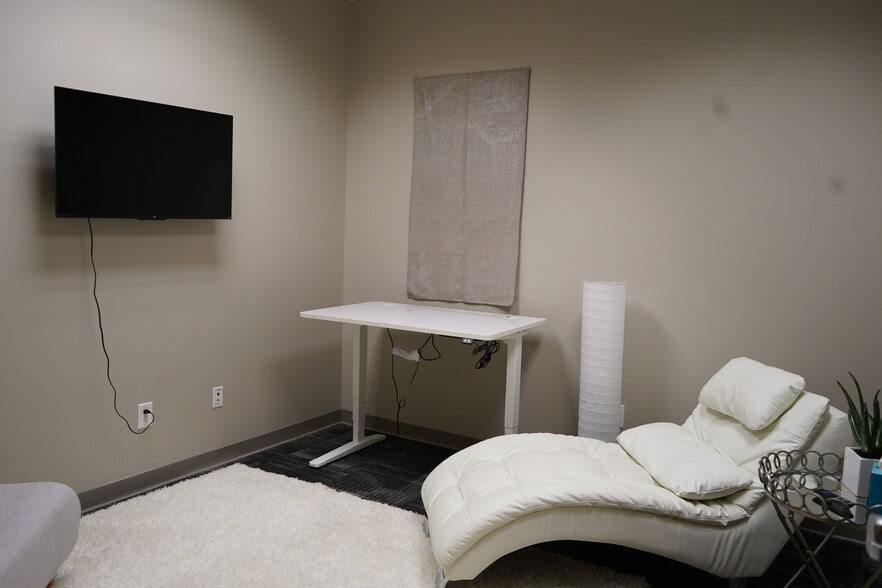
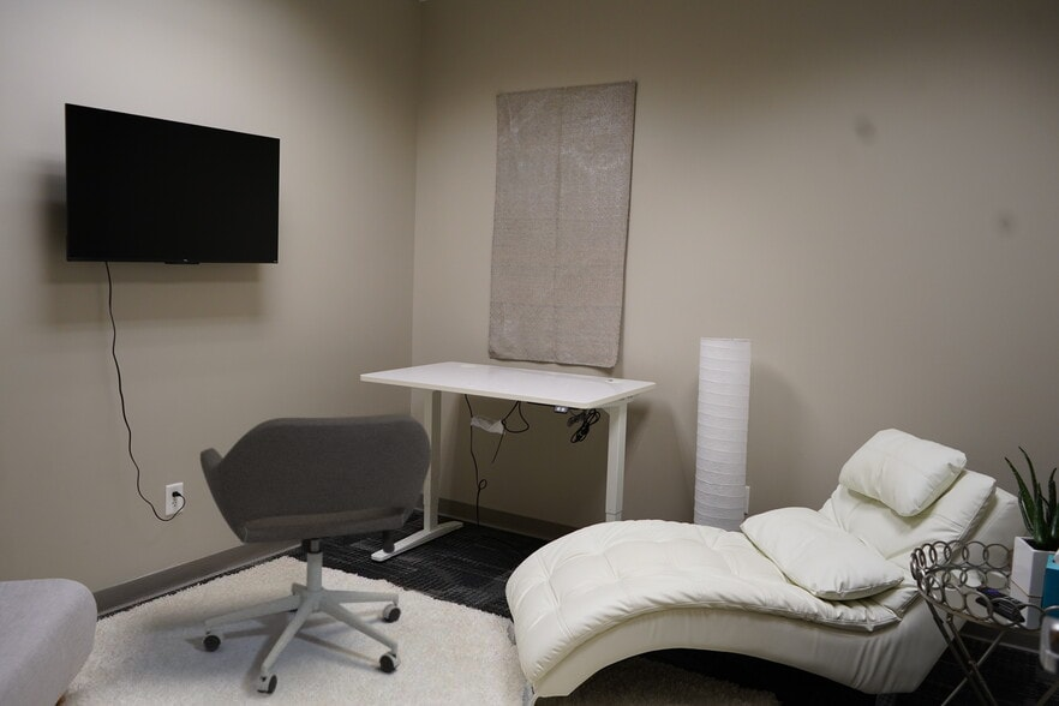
+ office chair (315, 523)
